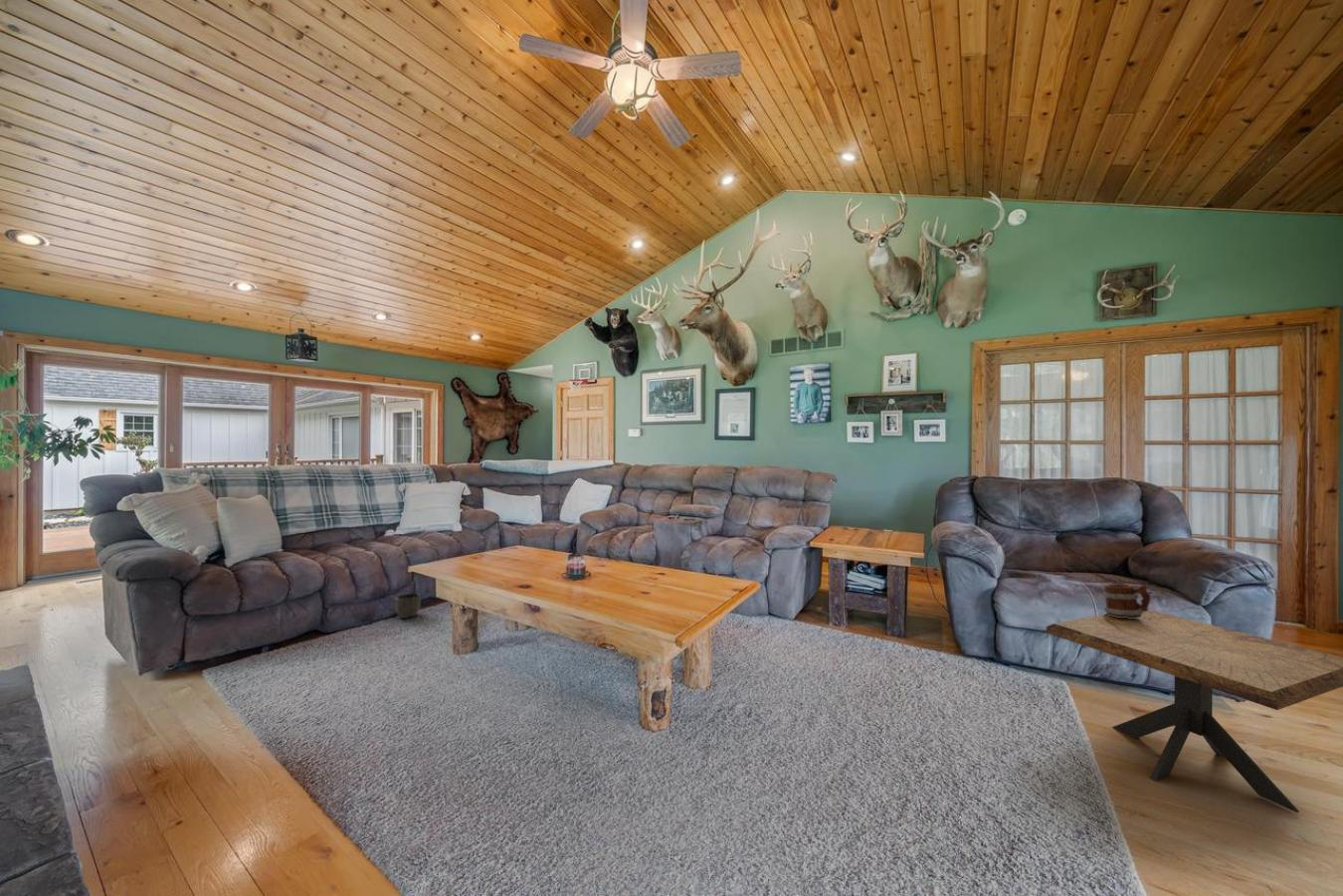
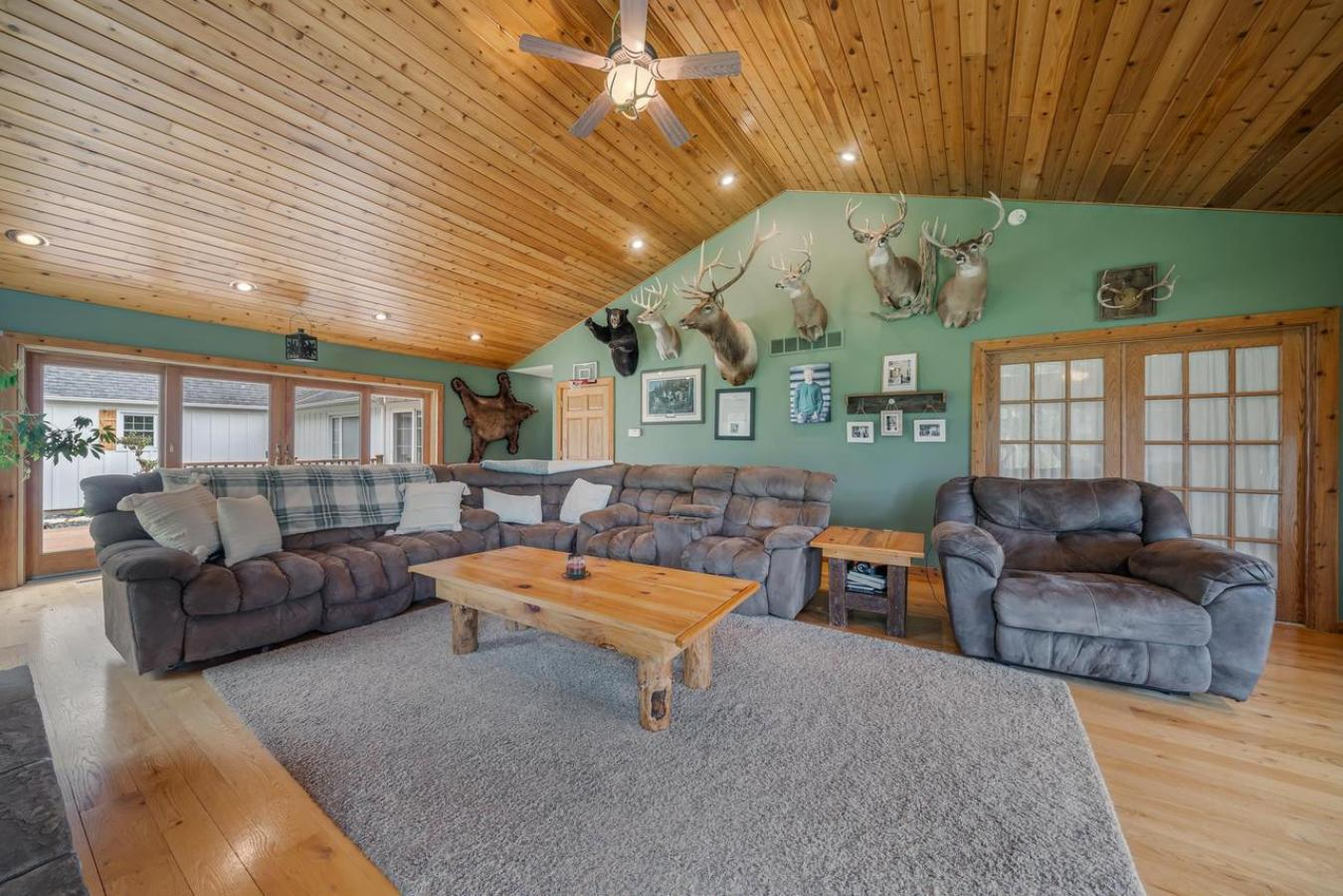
- side table (1192, 702)
- planter (408, 606)
- mug (1129, 602)
